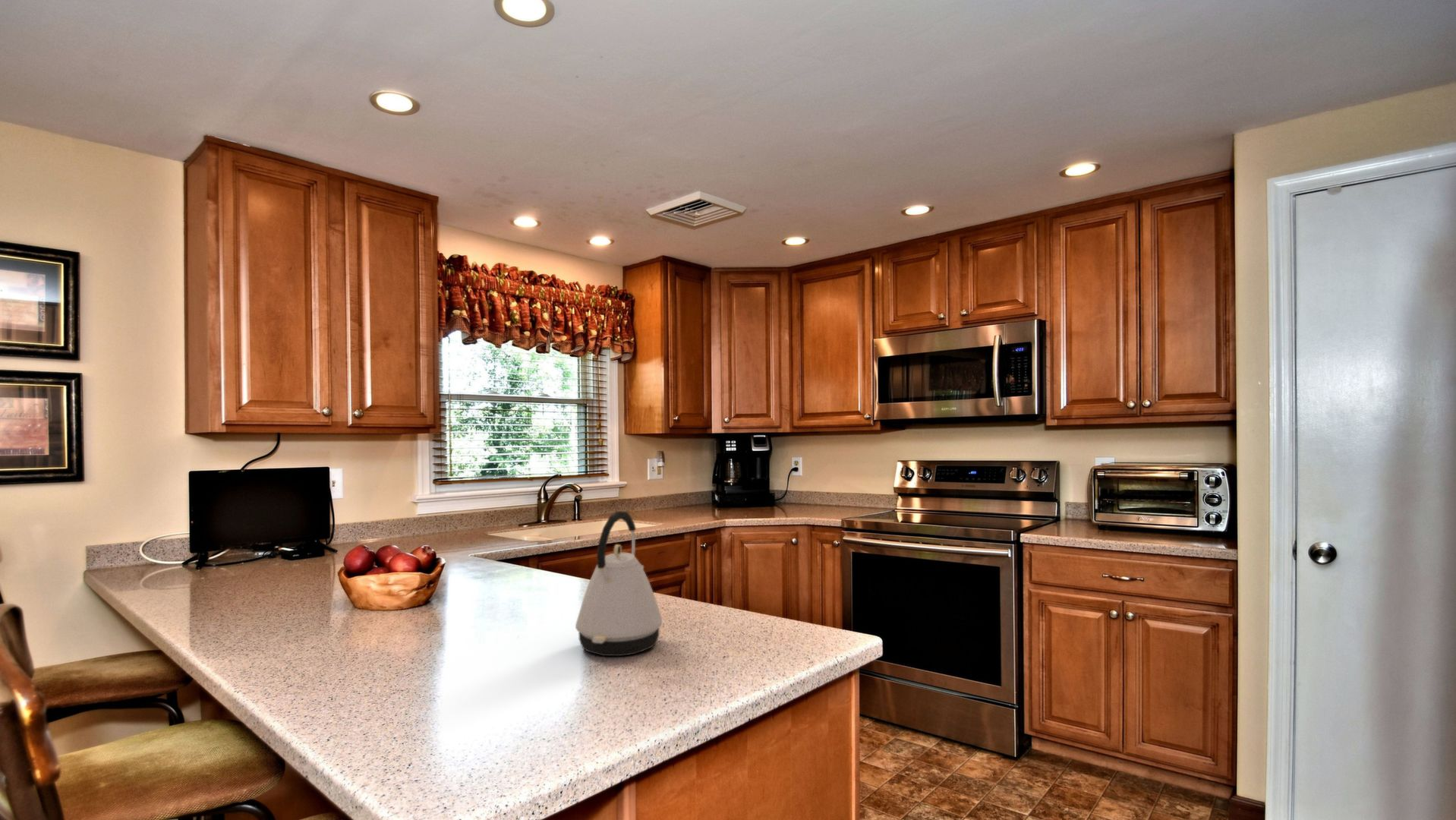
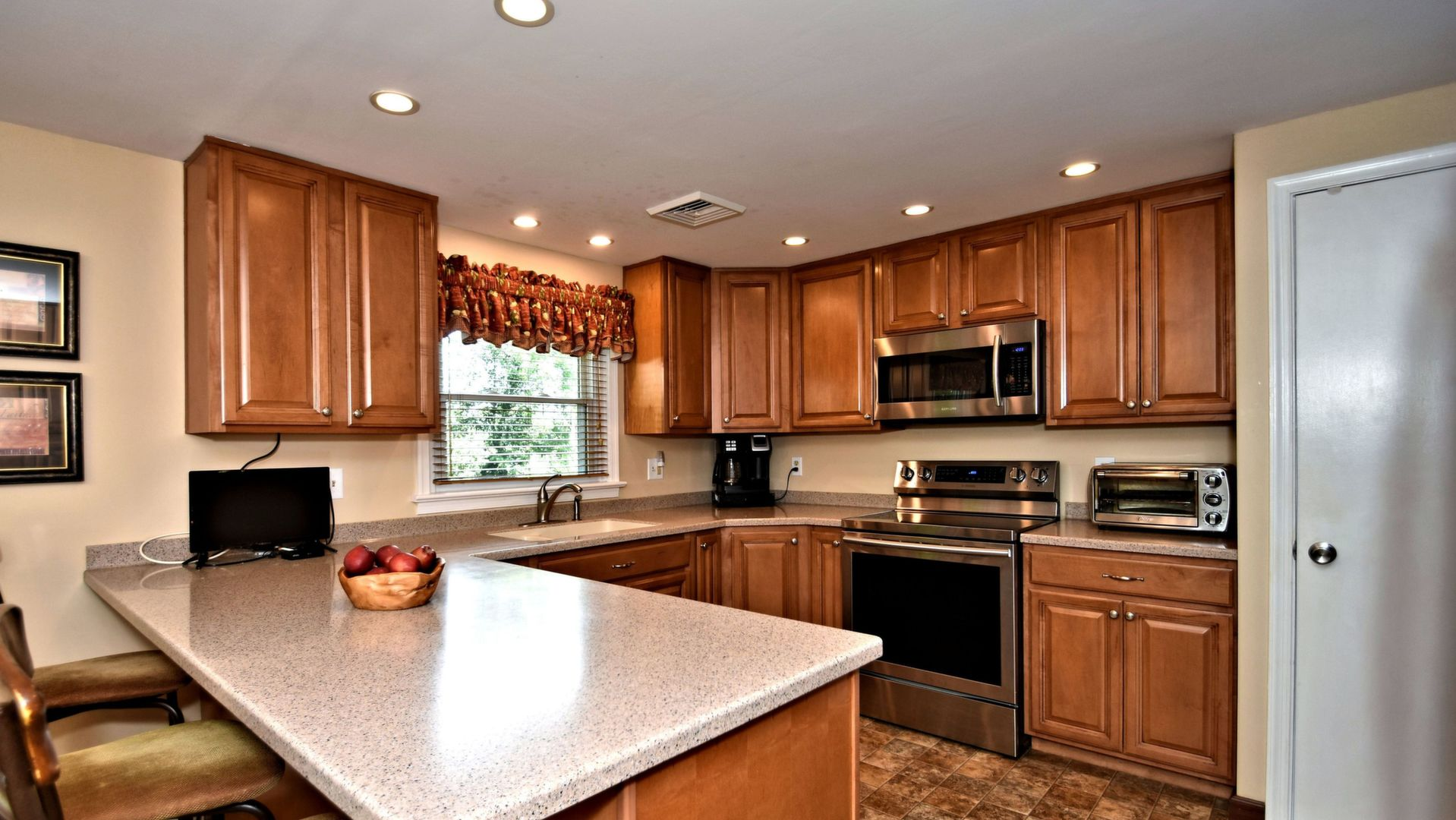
- kettle (619, 578)
